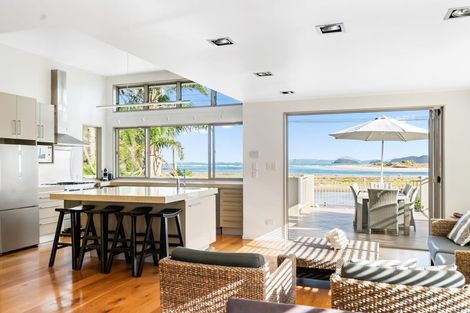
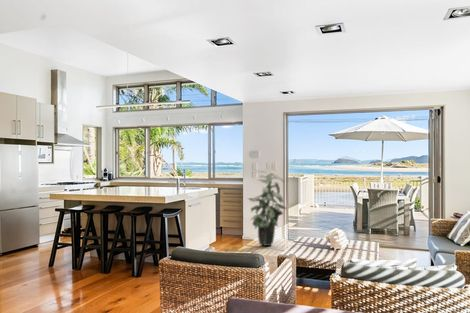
+ indoor plant (266, 207)
